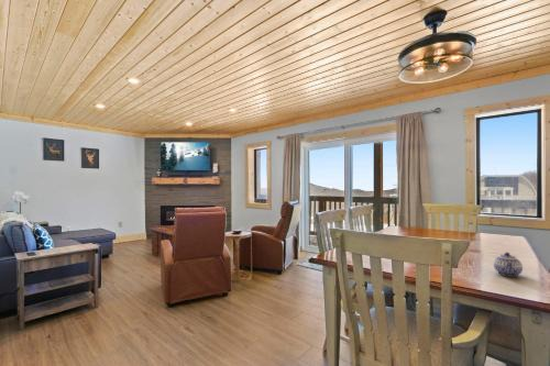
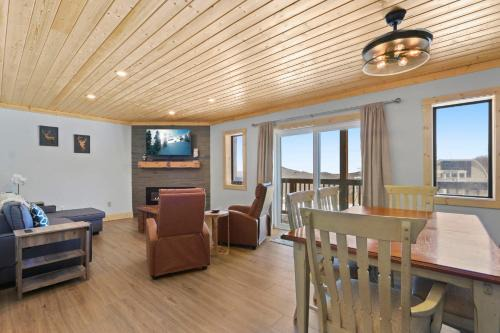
- teapot (507, 263)
